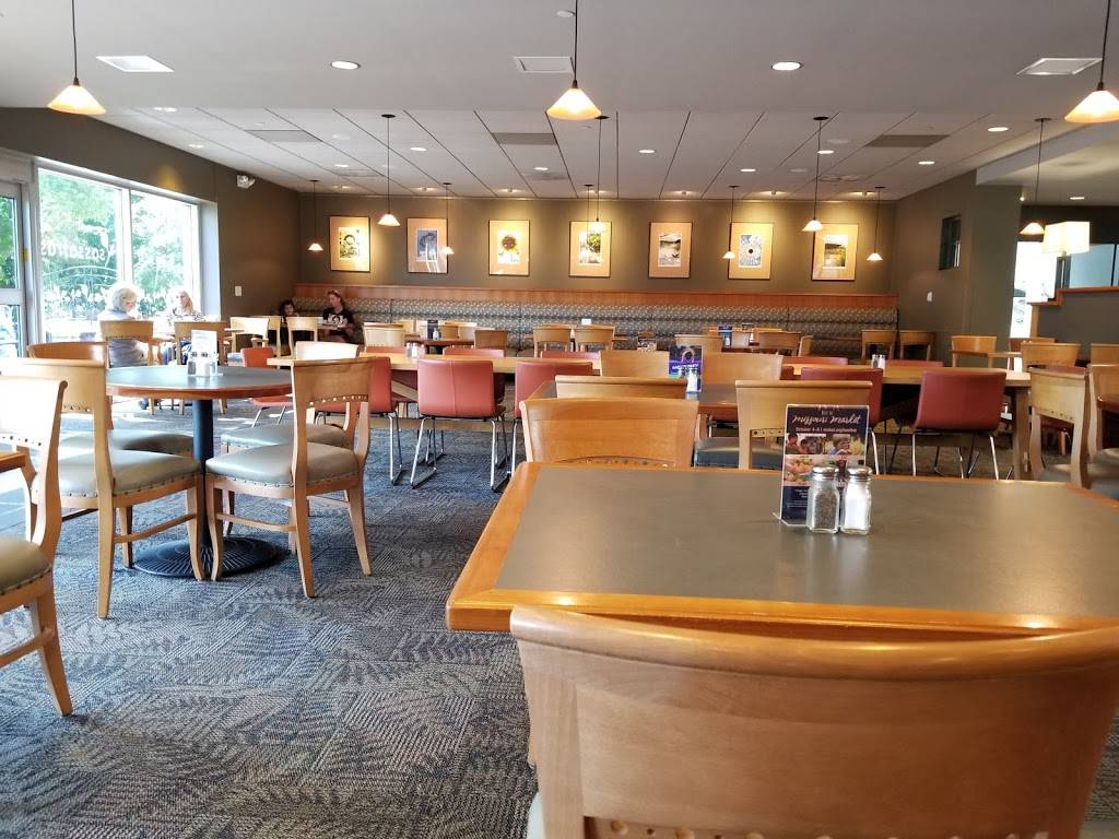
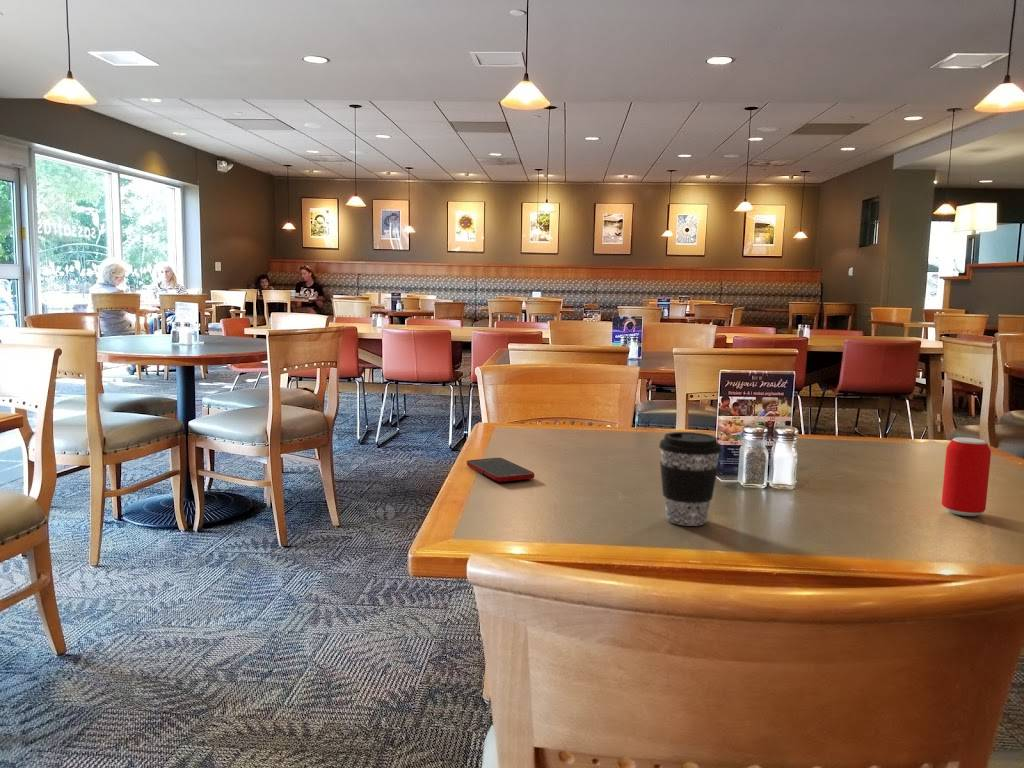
+ cell phone (499, 469)
+ beverage can (966, 476)
+ coffee cup (688, 478)
